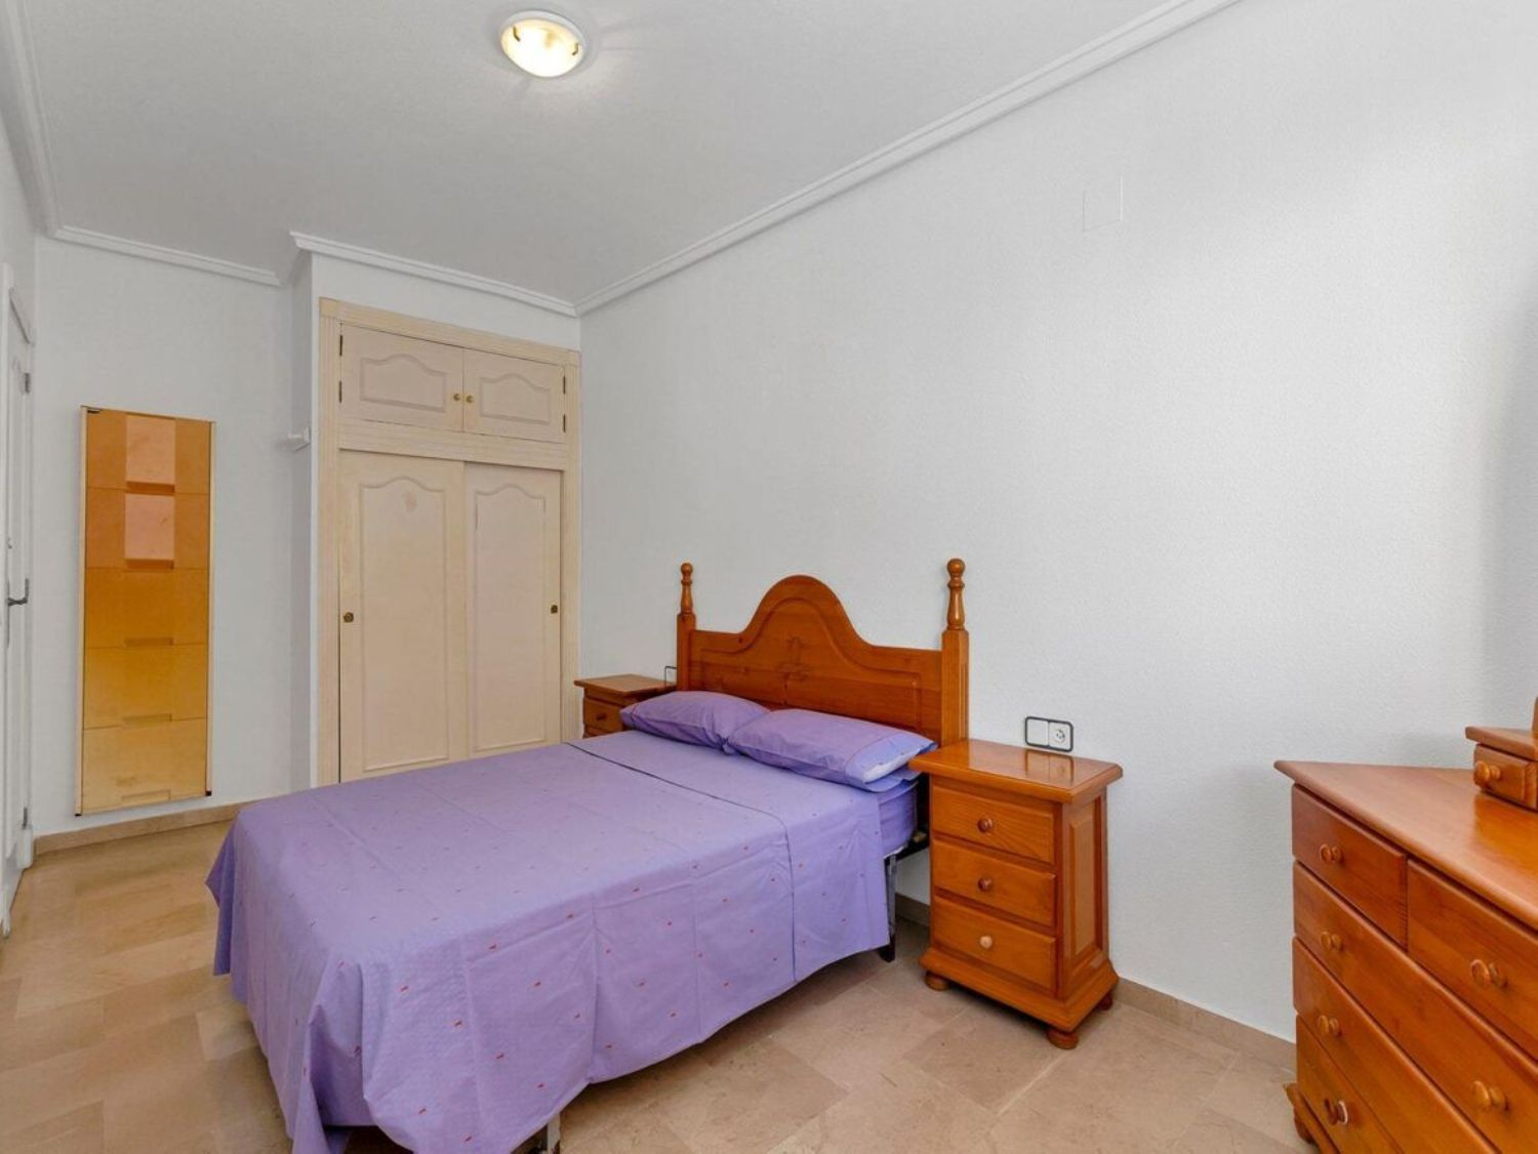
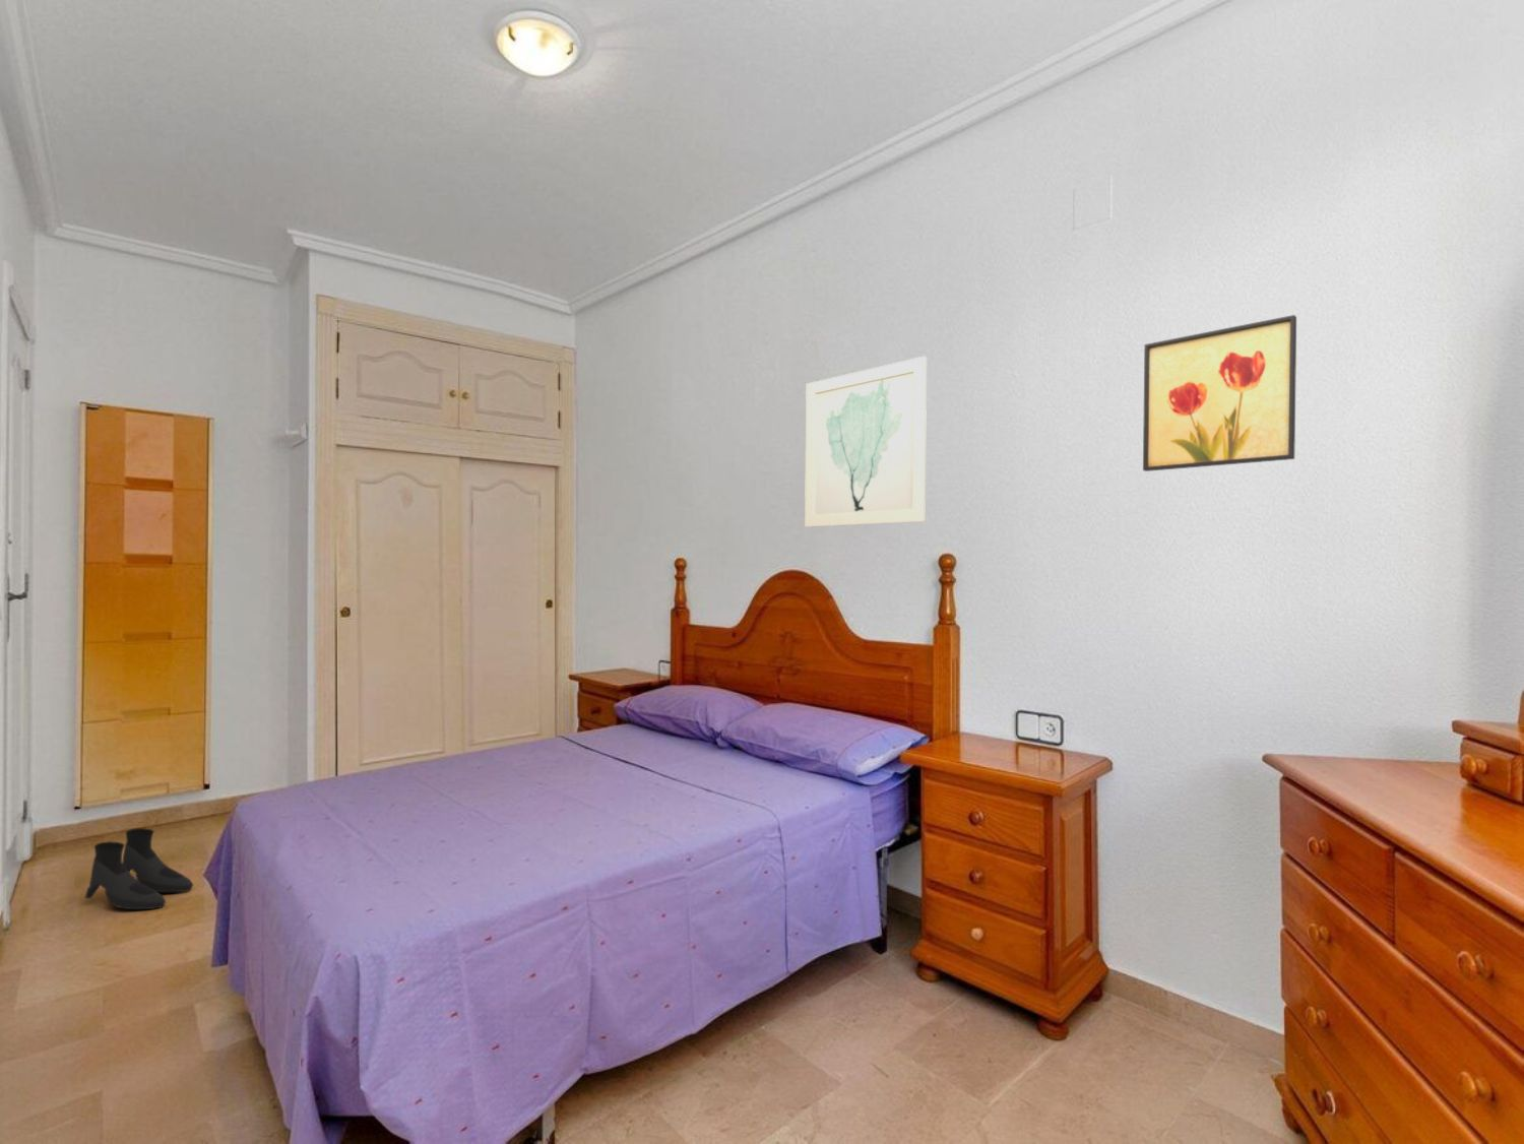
+ boots (141, 865)
+ wall art (861, 447)
+ wall art (1215, 398)
